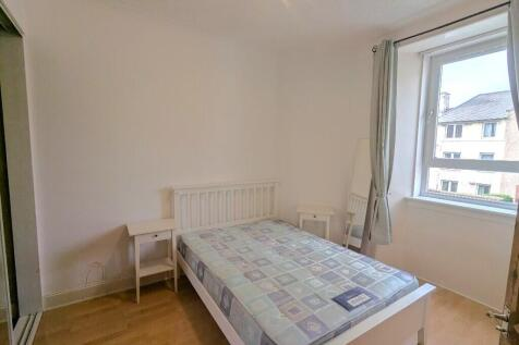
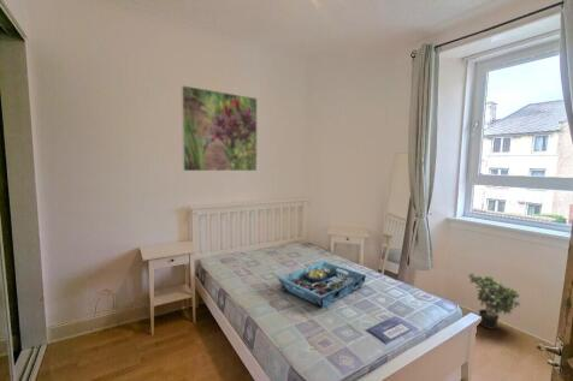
+ potted plant (489, 302)
+ serving tray (321, 280)
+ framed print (221, 132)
